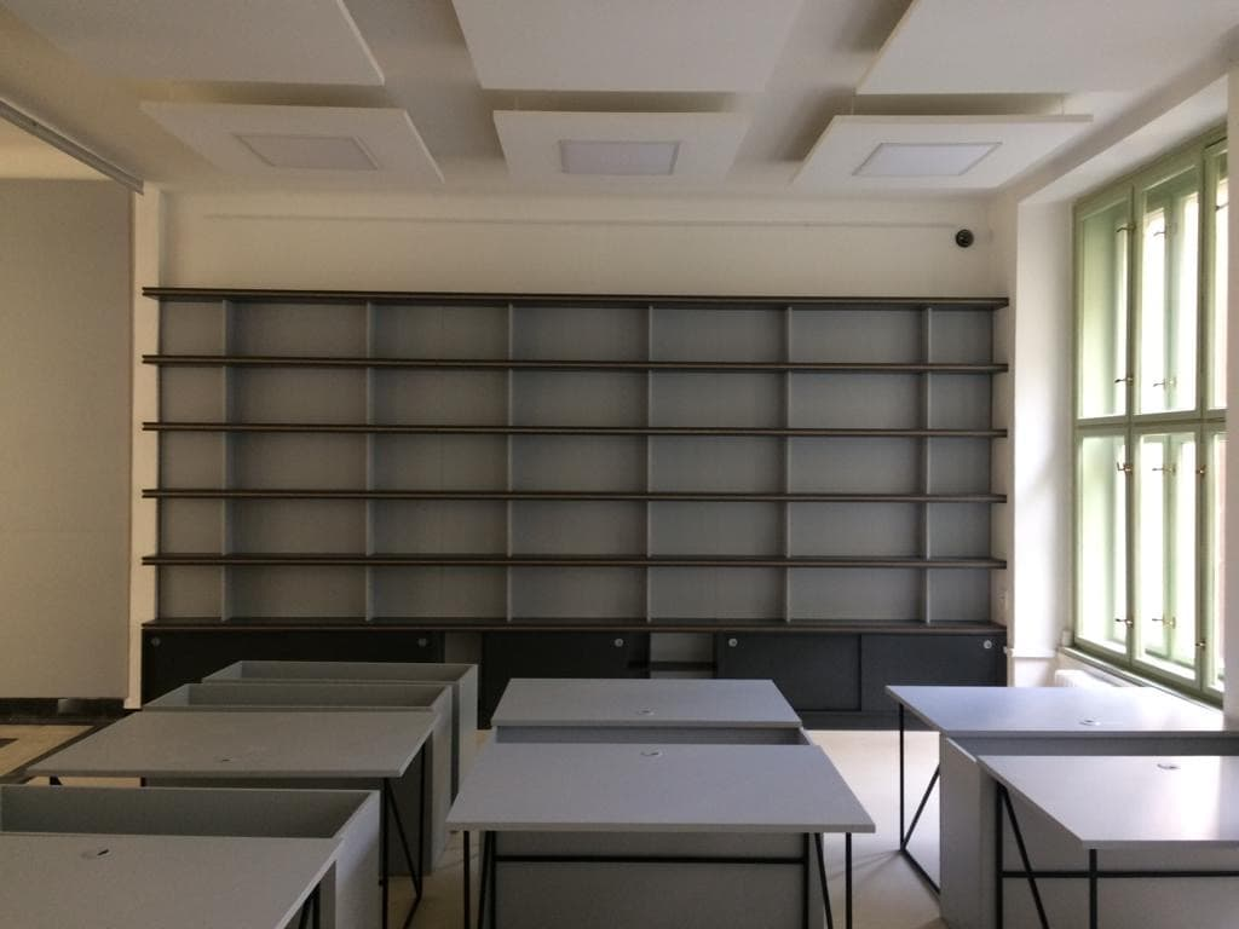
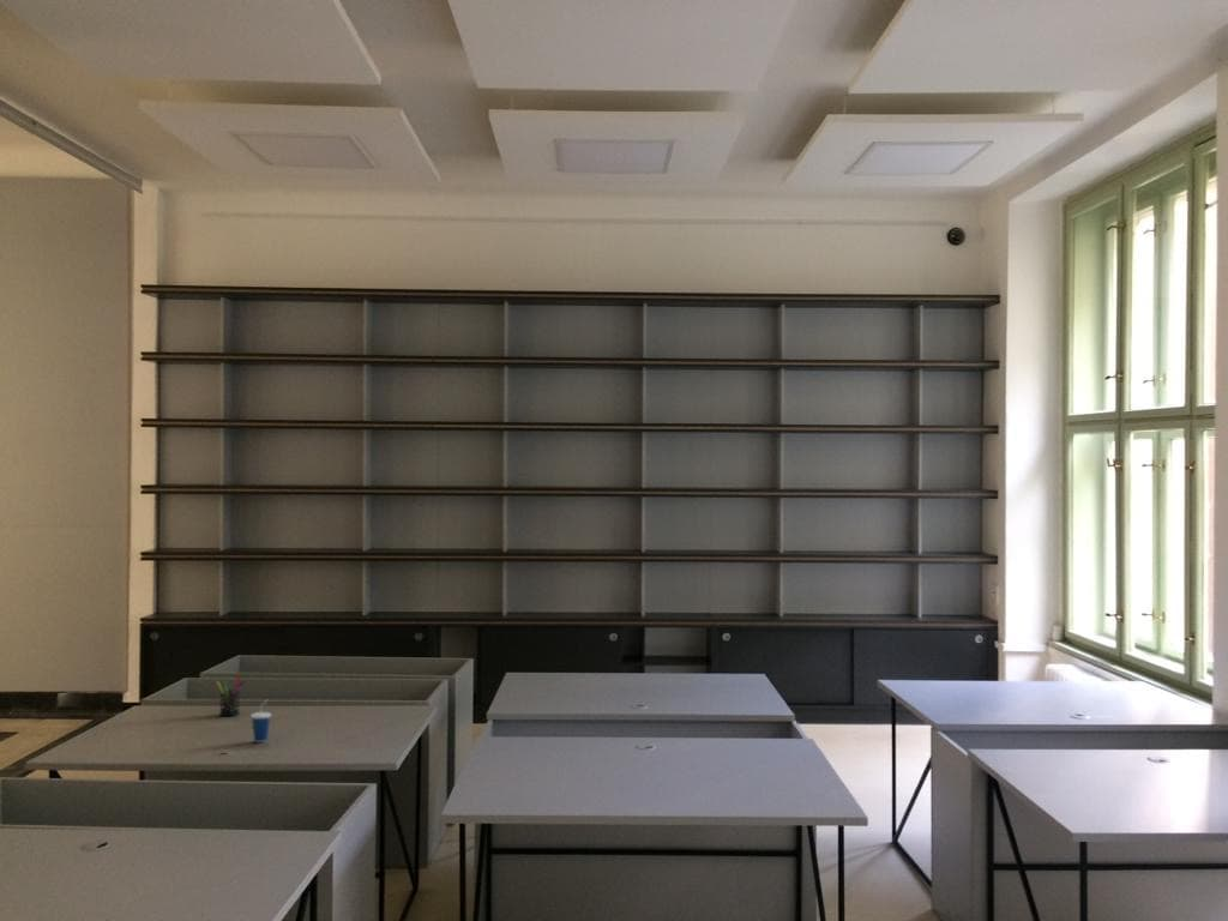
+ cup (260, 720)
+ pen holder (229, 694)
